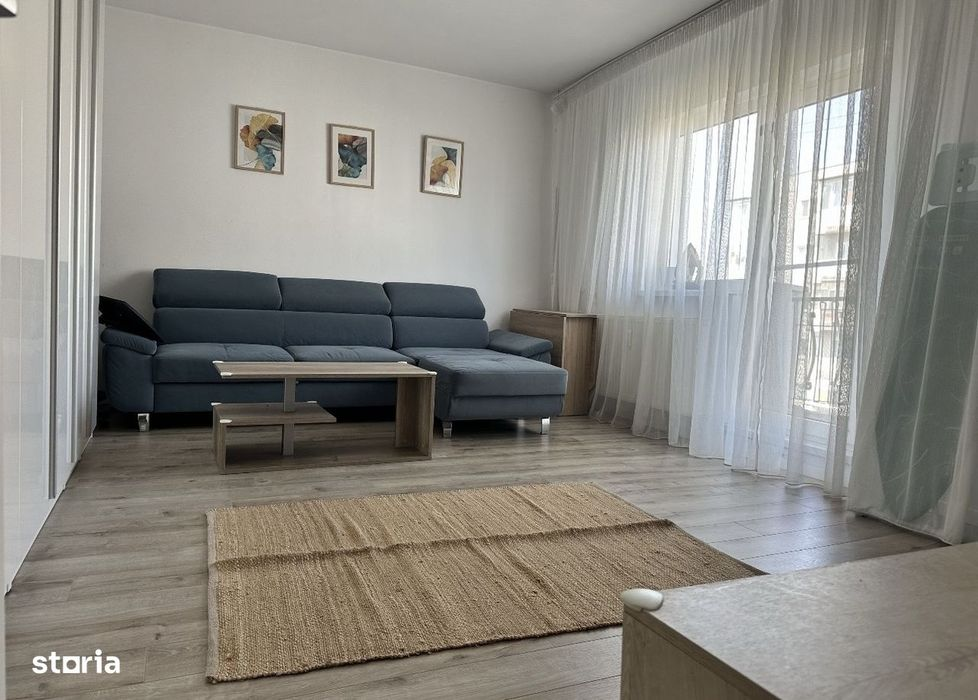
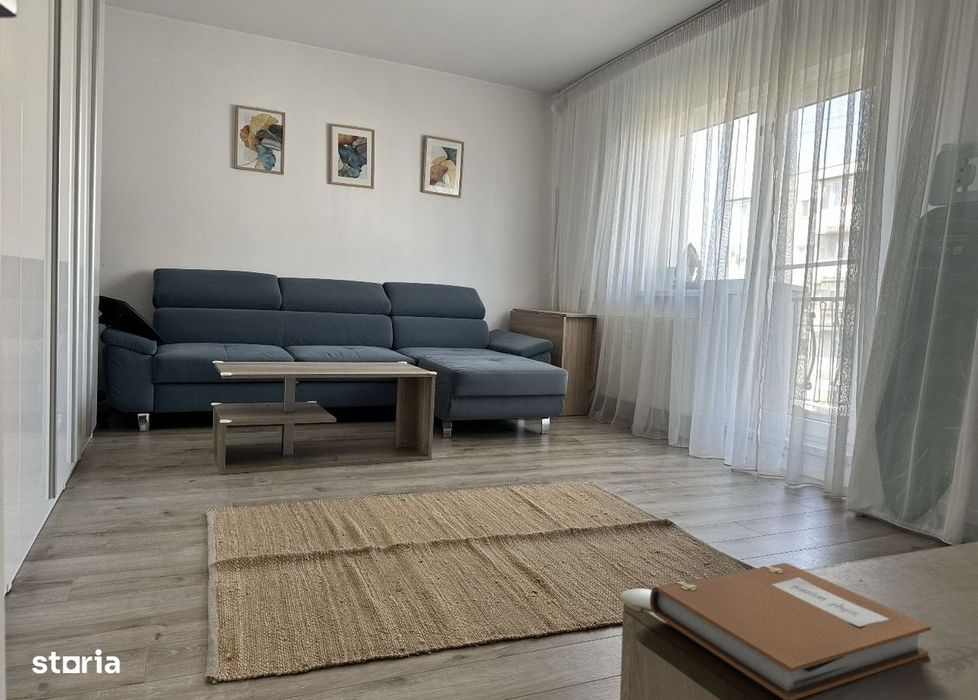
+ notebook (787, 616)
